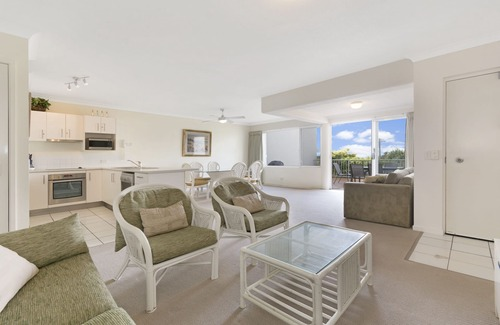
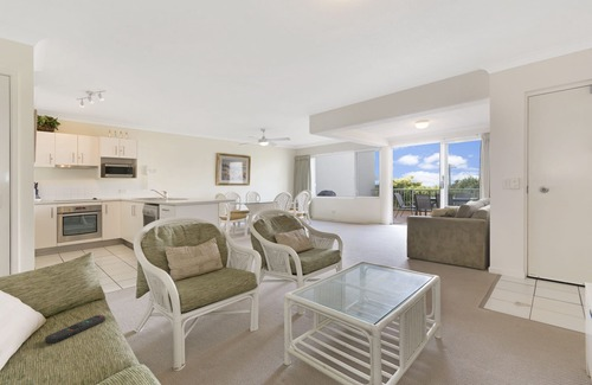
+ remote control (77, 327)
